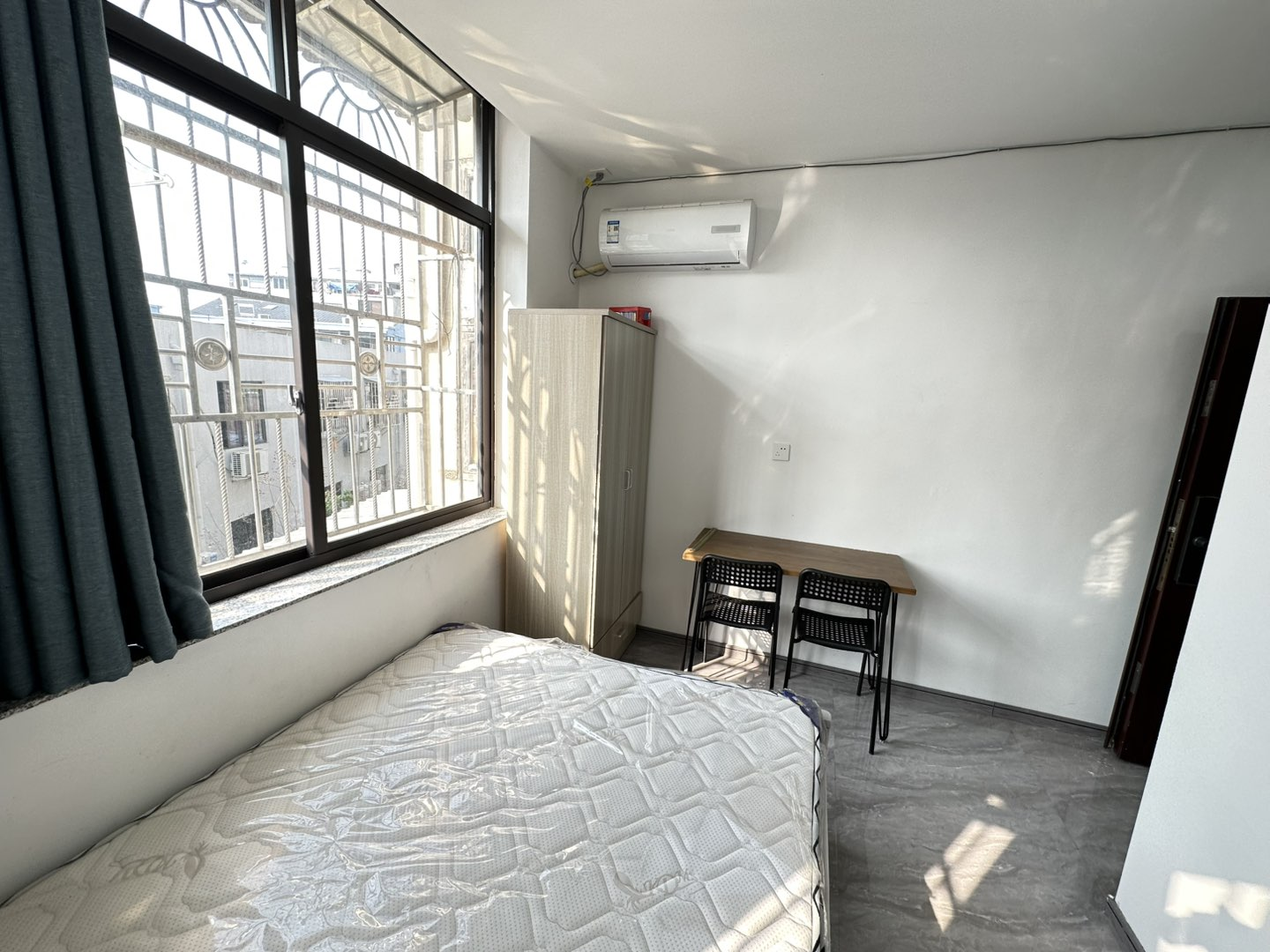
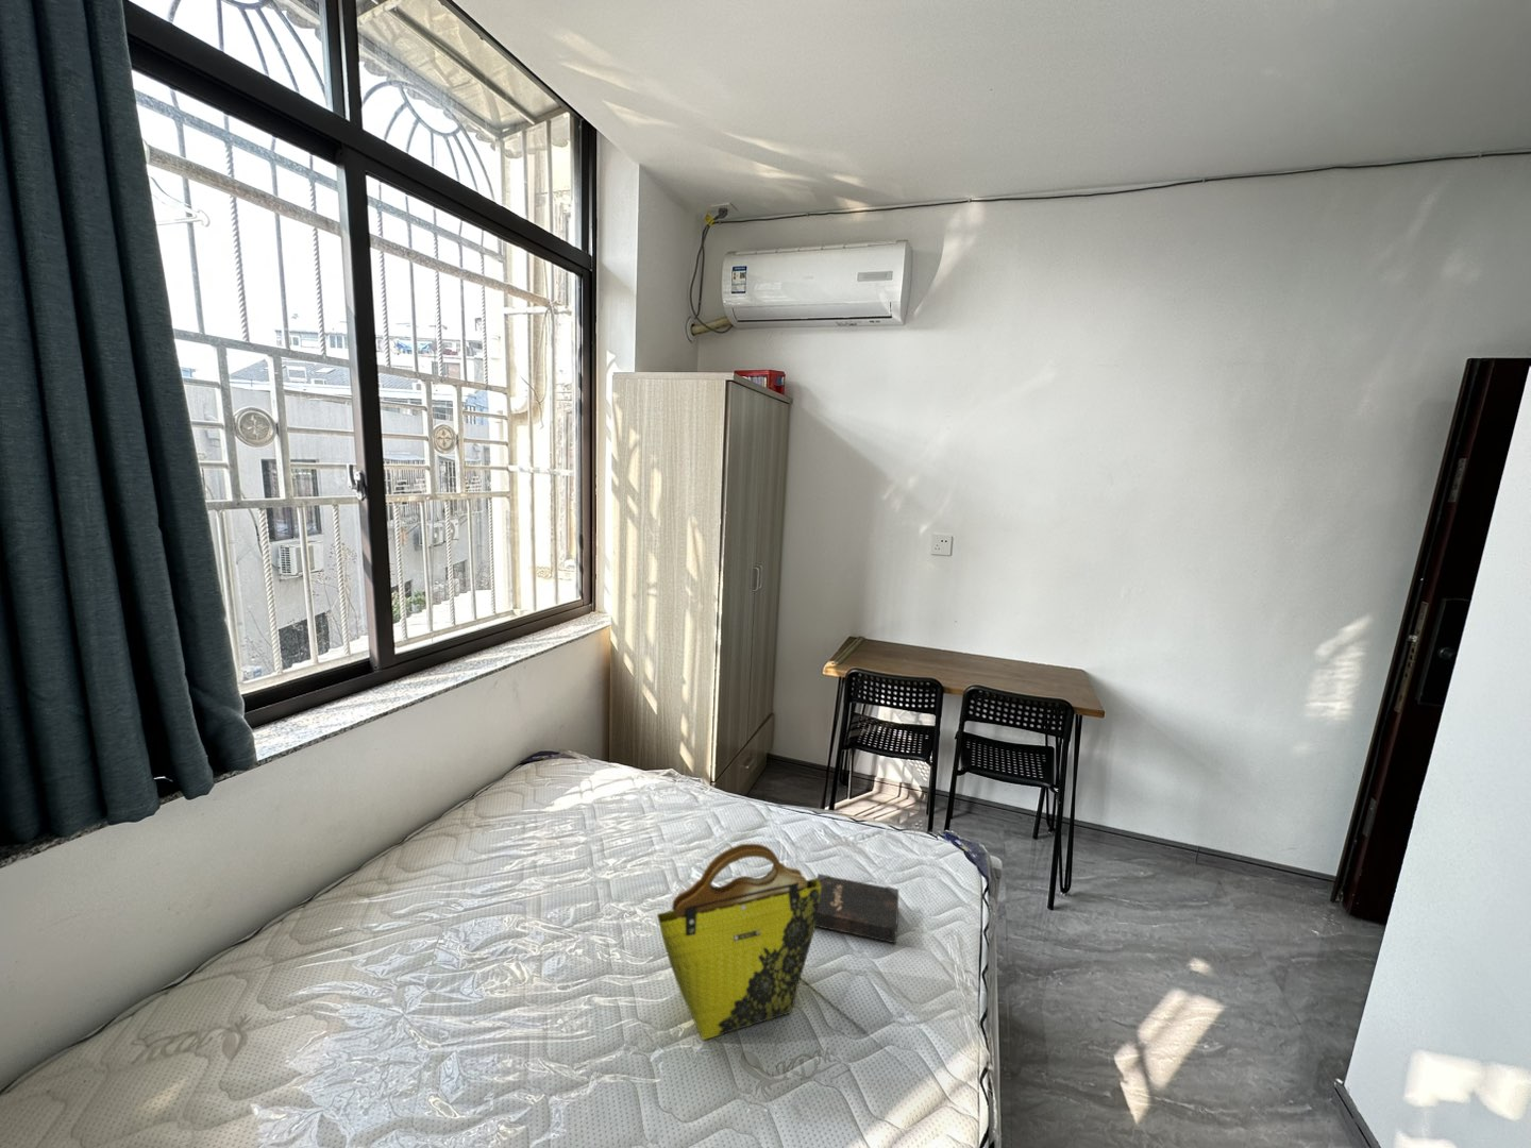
+ tote bag (741, 925)
+ hardback book (855, 907)
